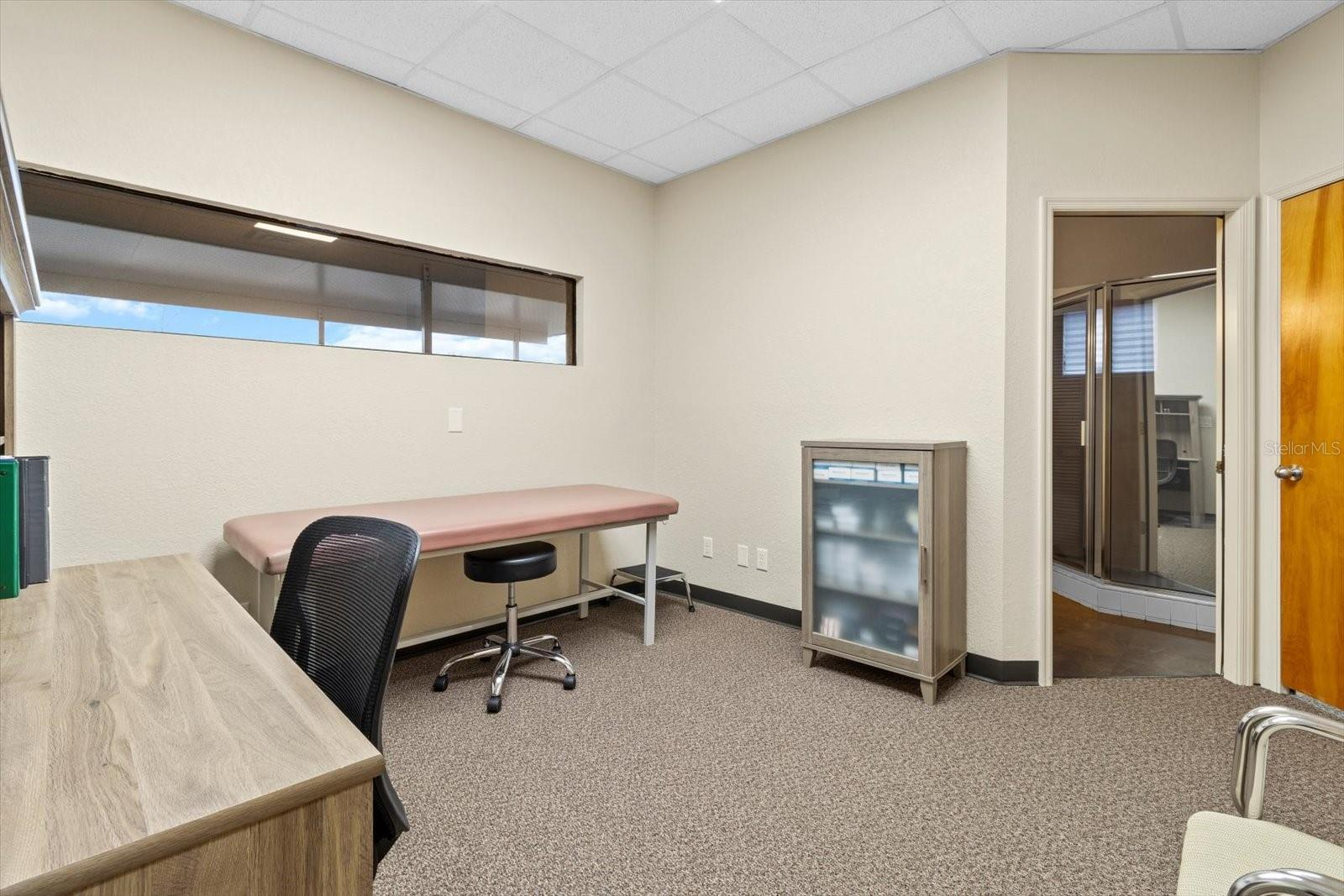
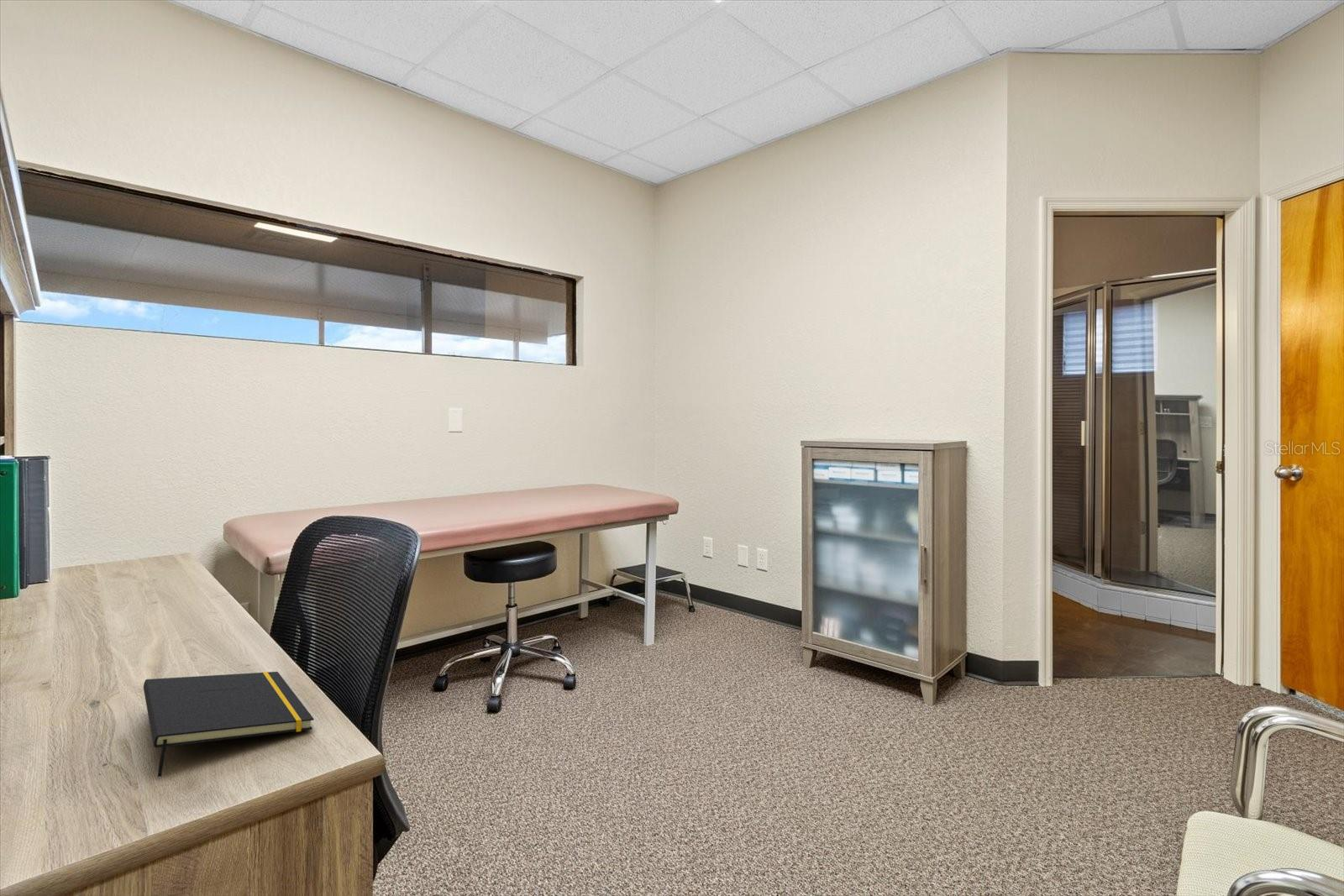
+ notepad (225, 703)
